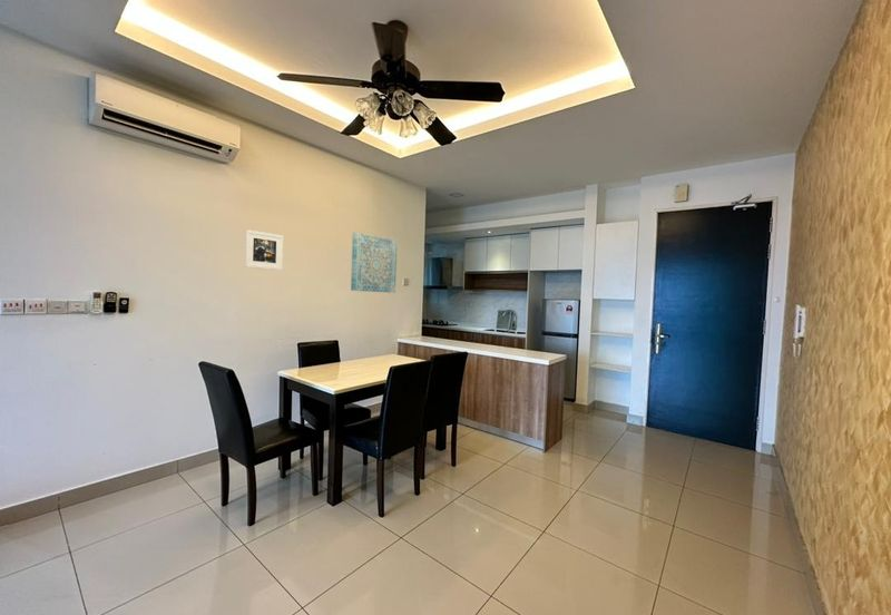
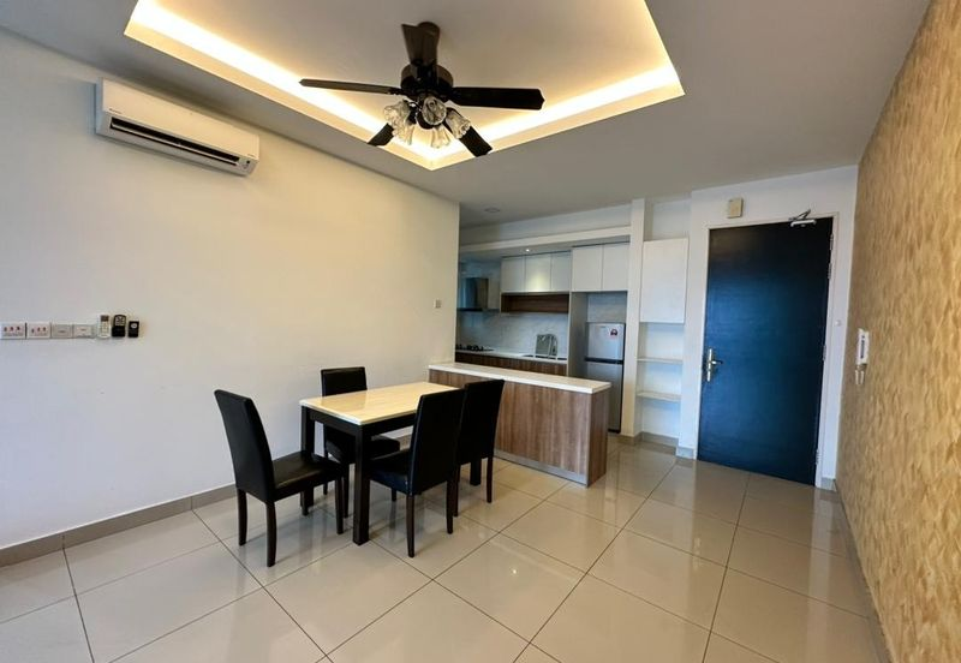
- wall art (375, 264)
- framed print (264, 251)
